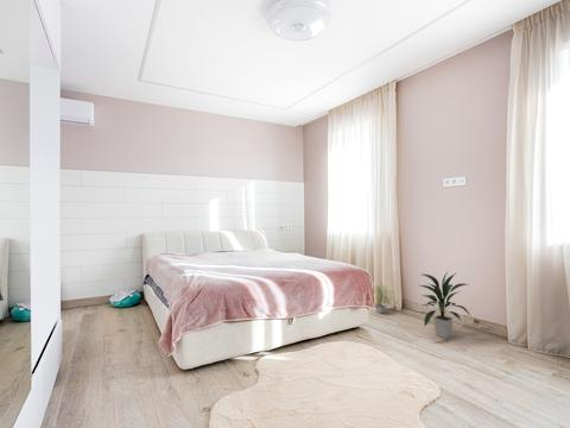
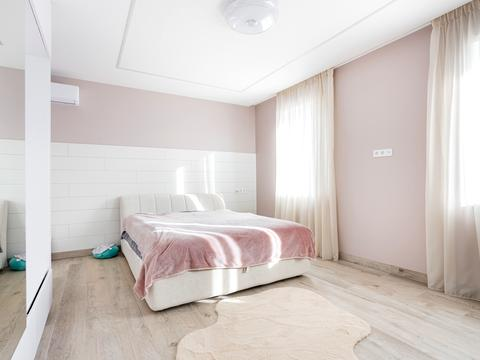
- potted plant (382, 296)
- indoor plant (439, 302)
